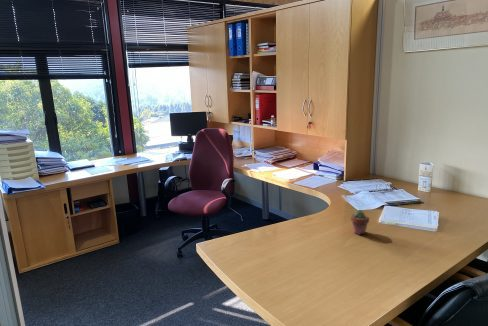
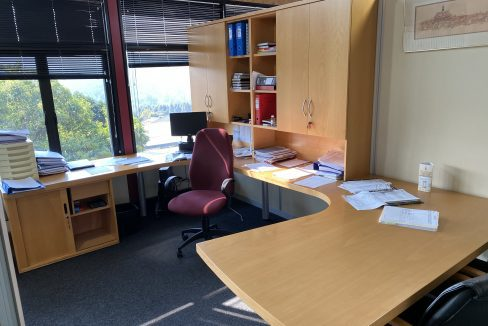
- potted succulent (359, 221)
